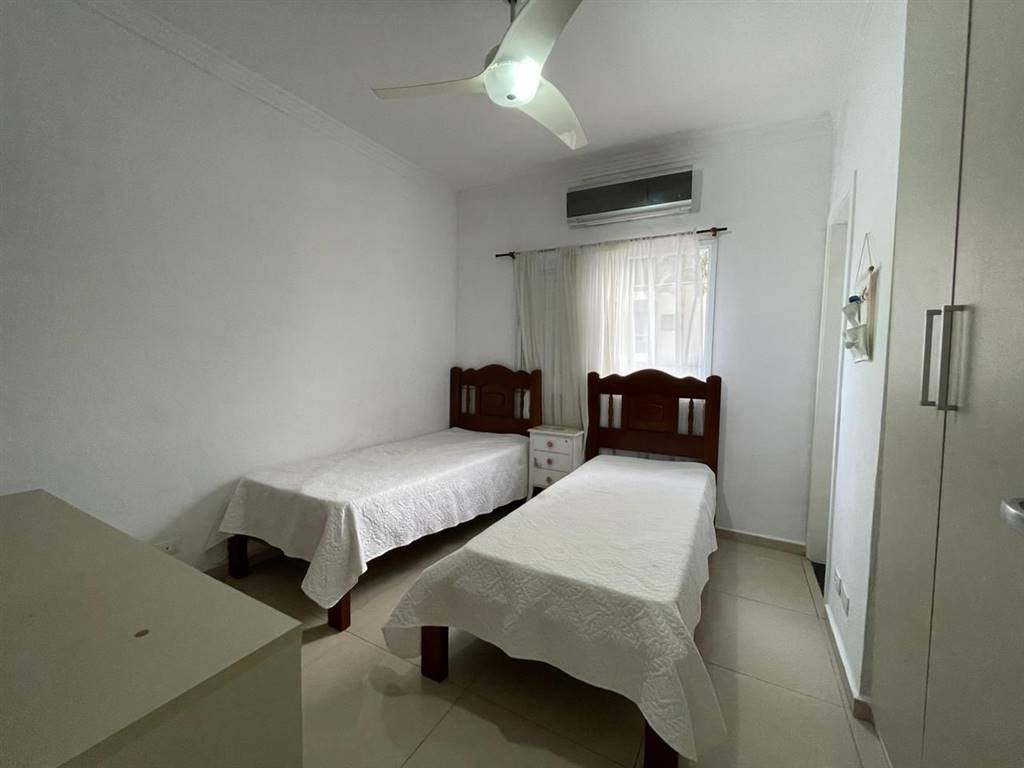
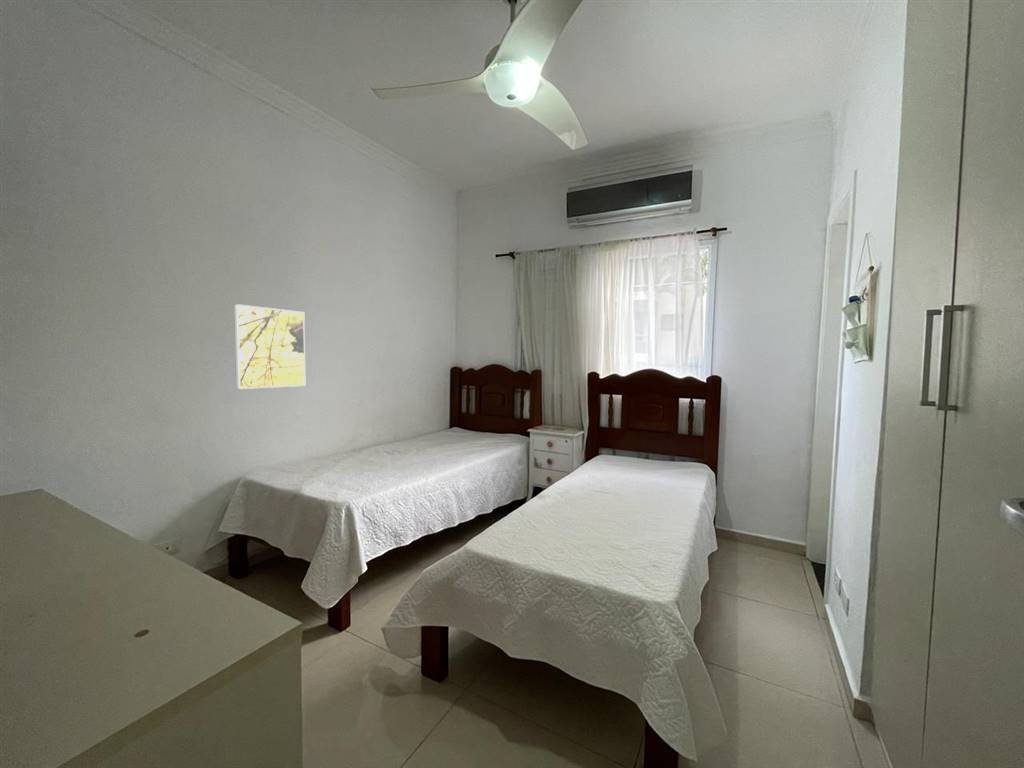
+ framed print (272, 348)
